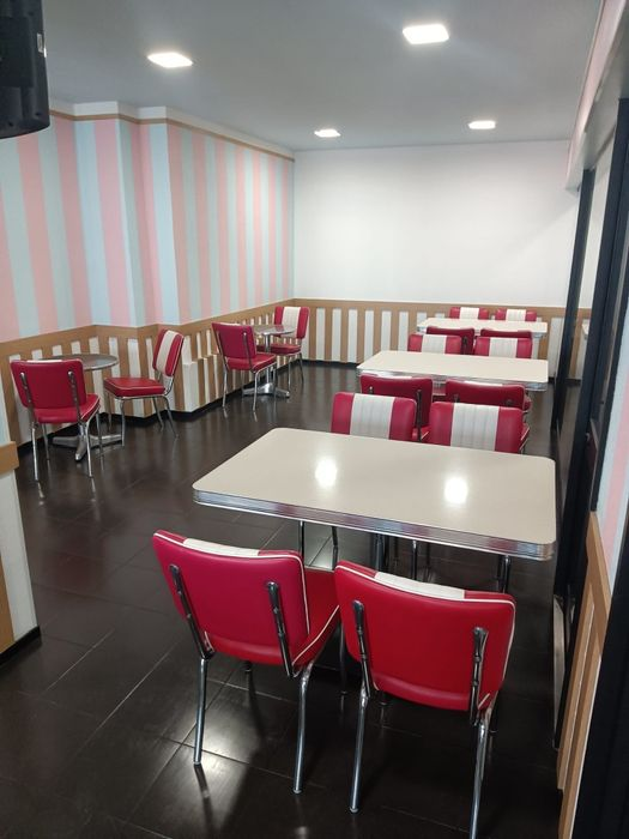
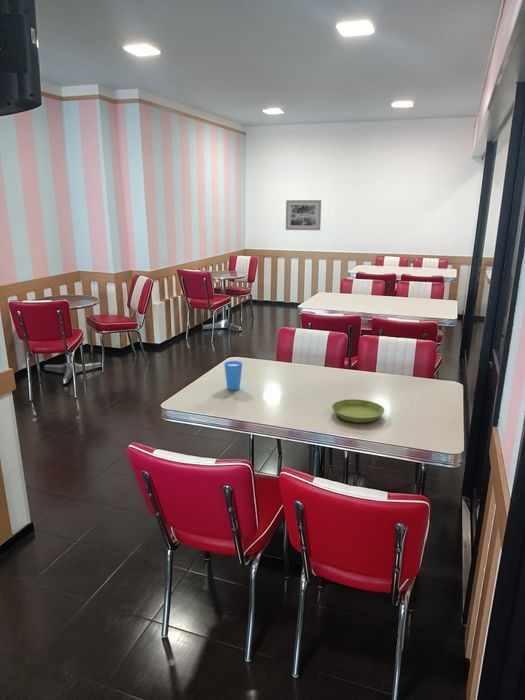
+ wall art (303, 215)
+ cup (233, 375)
+ saucer (357, 411)
